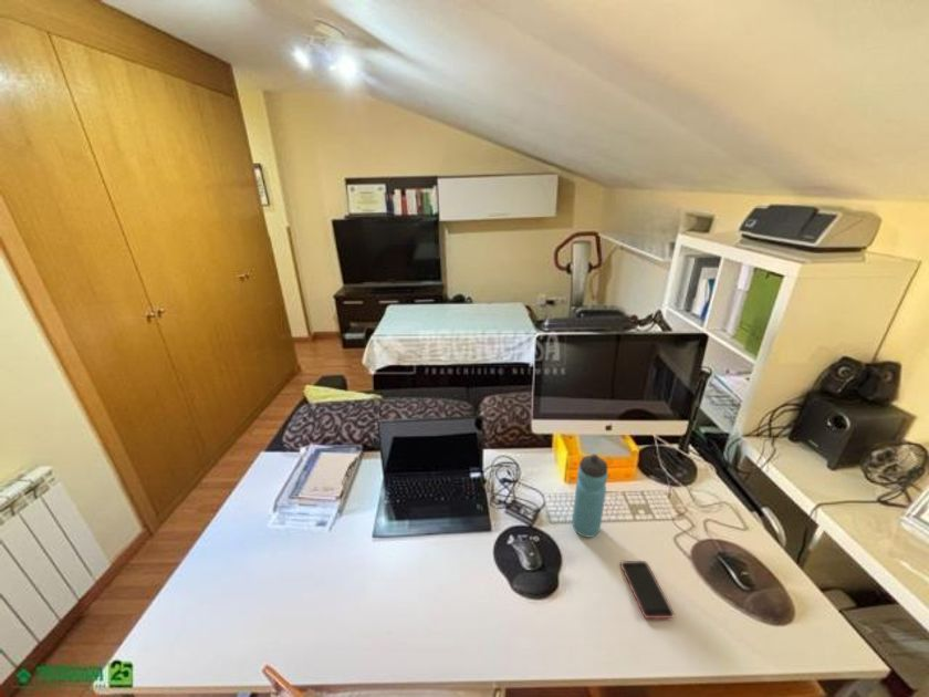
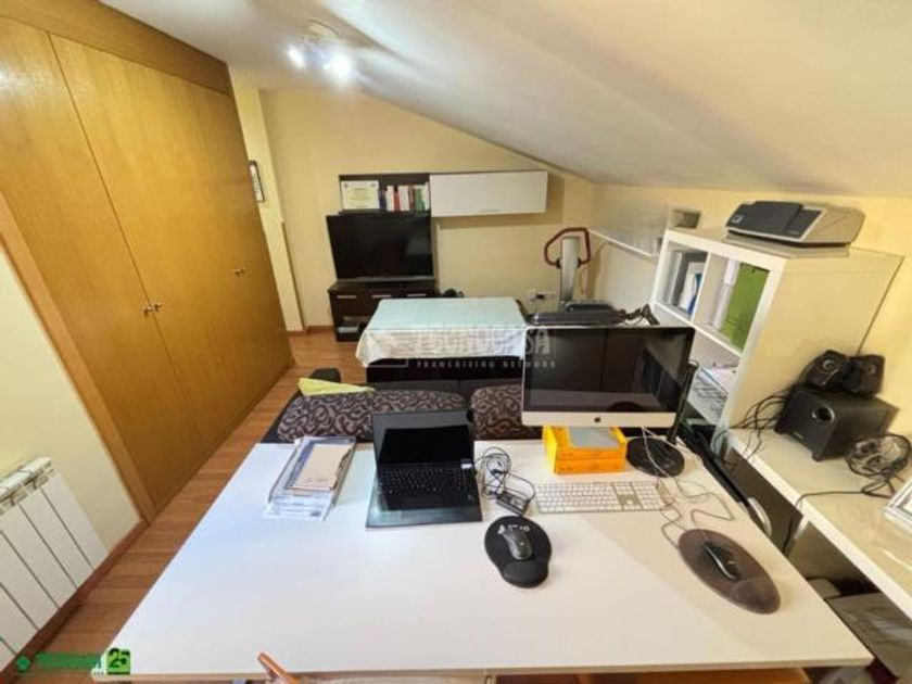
- smartphone (645, 587)
- water bottle (589, 493)
